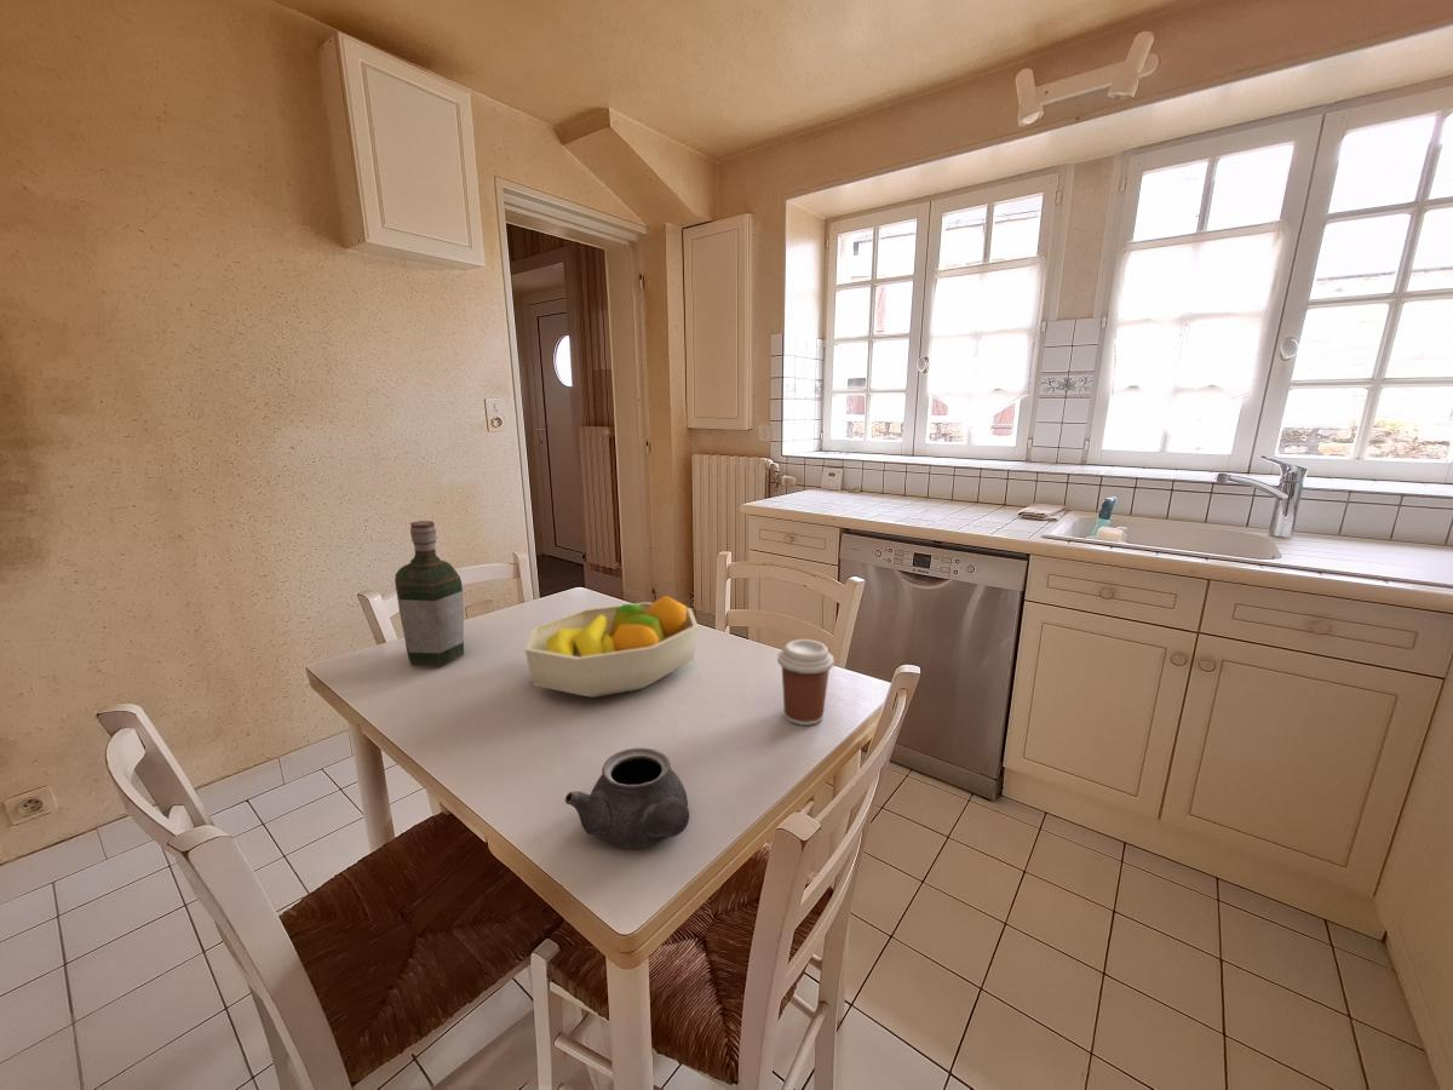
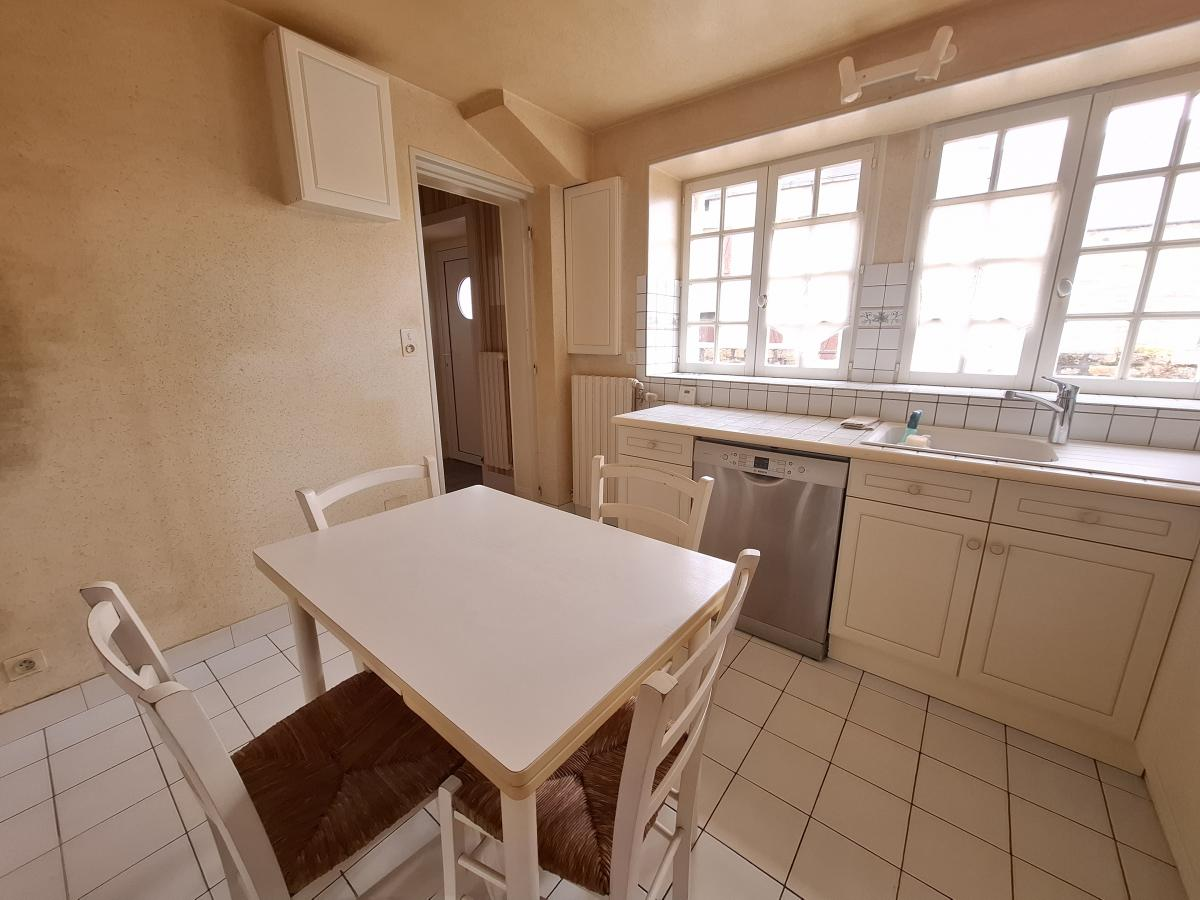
- bottle (429, 591)
- coffee cup (804, 681)
- fruit bowl (616, 638)
- teapot (639, 803)
